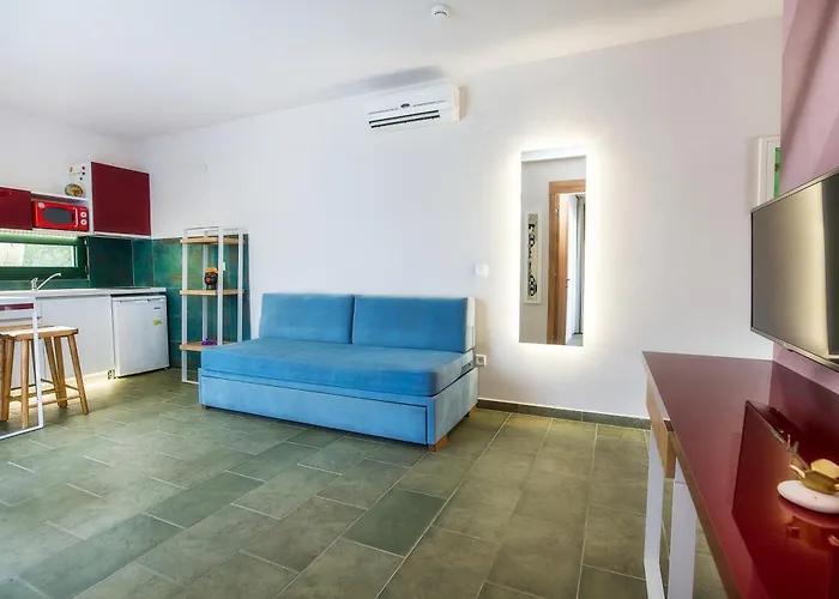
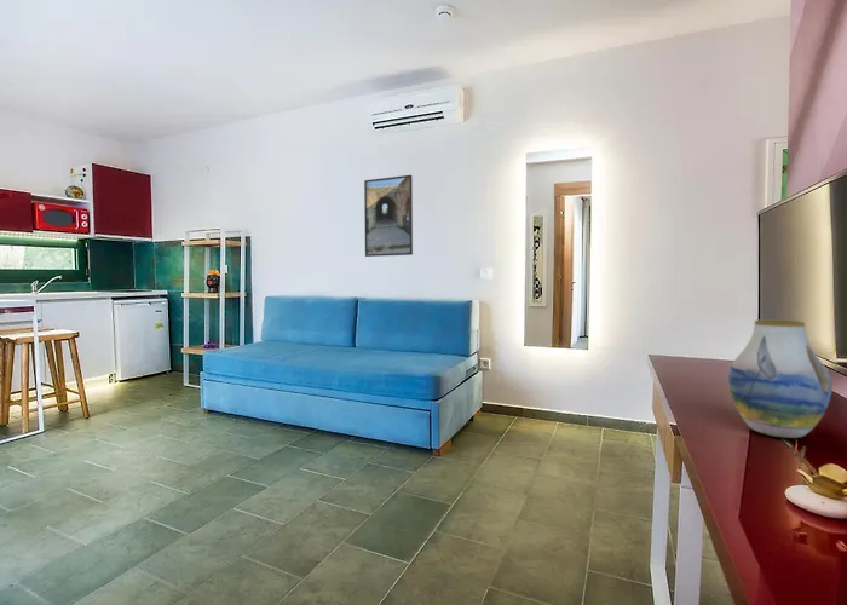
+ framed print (387, 217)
+ vase (777, 378)
